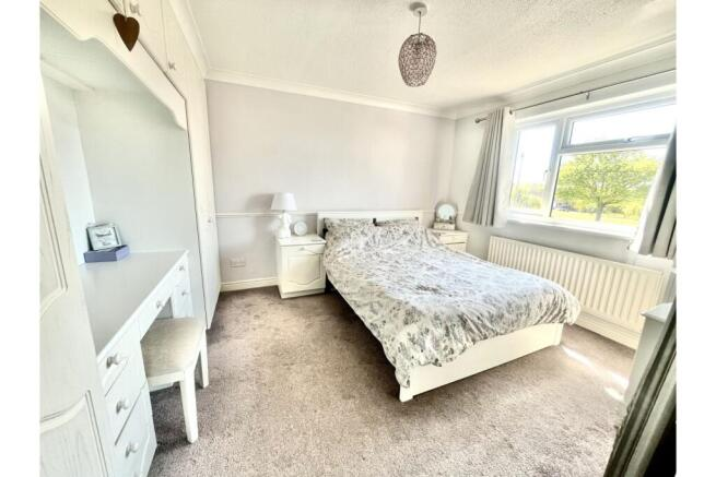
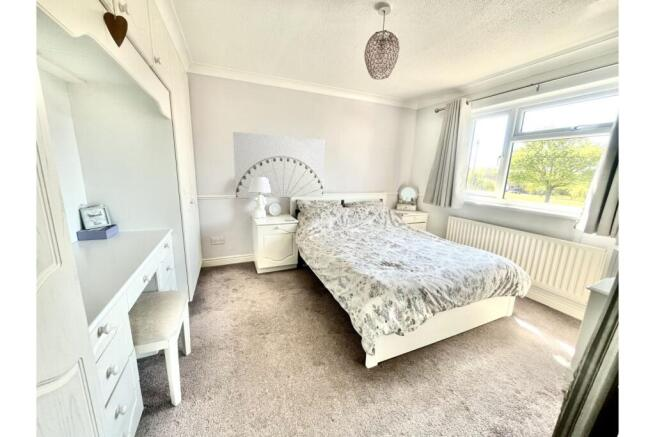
+ wall art (282, 167)
